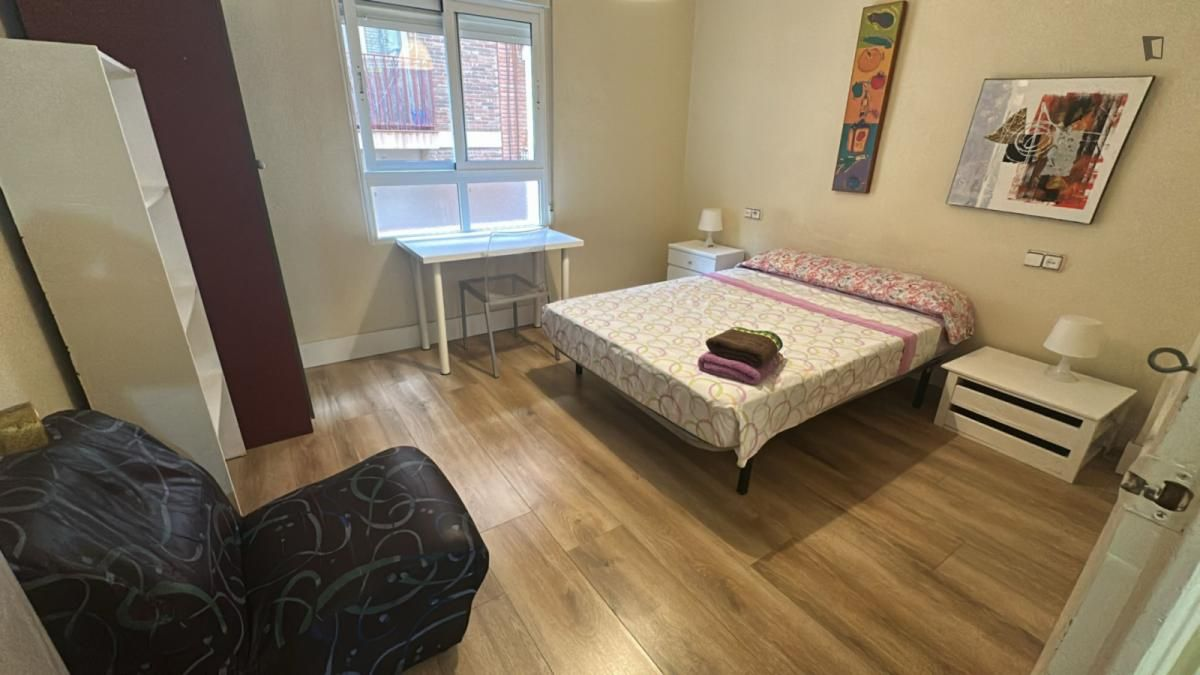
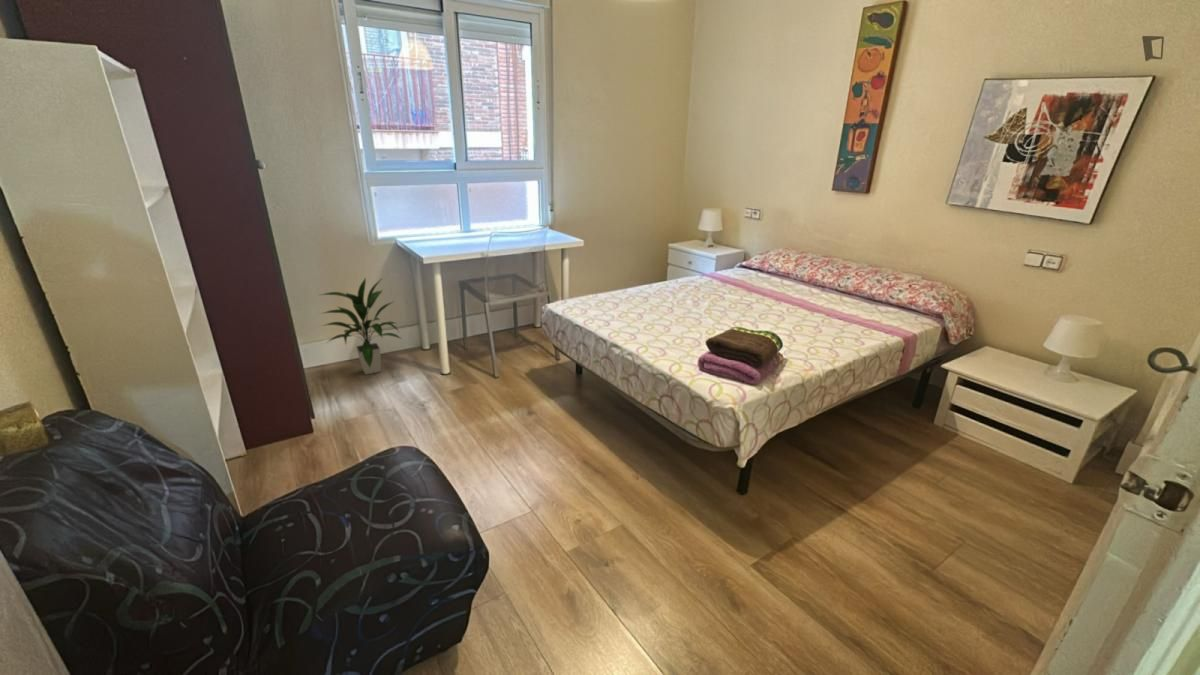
+ indoor plant (363, 327)
